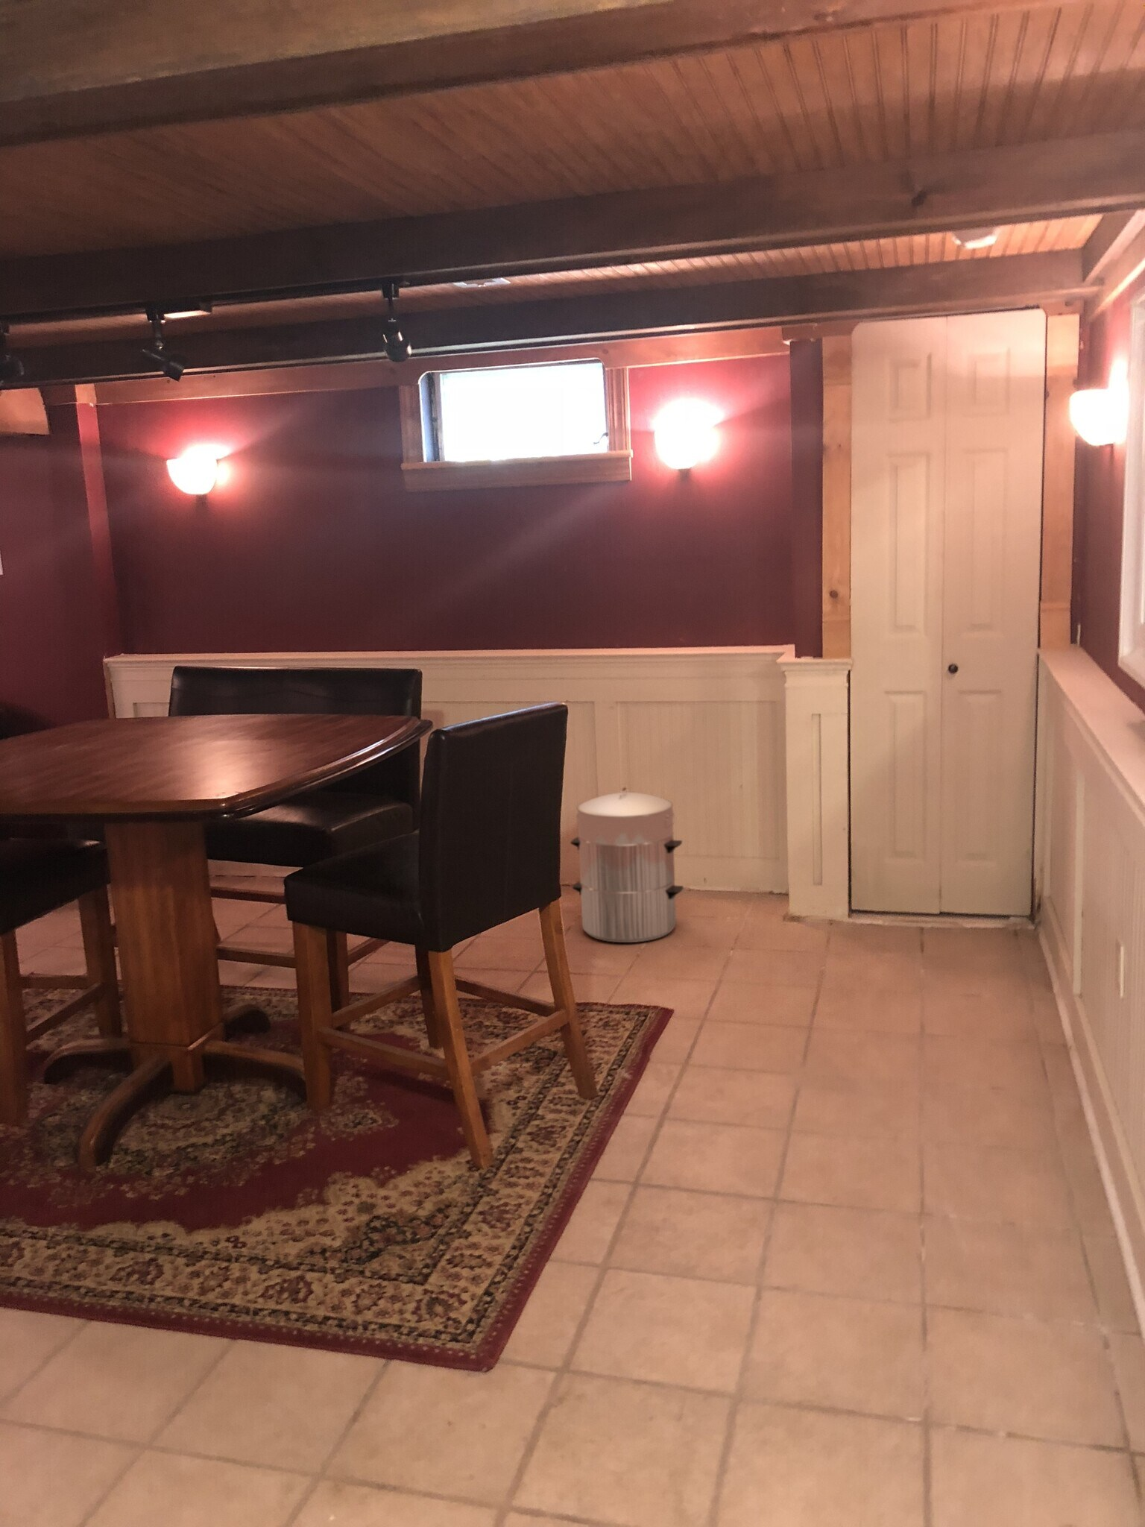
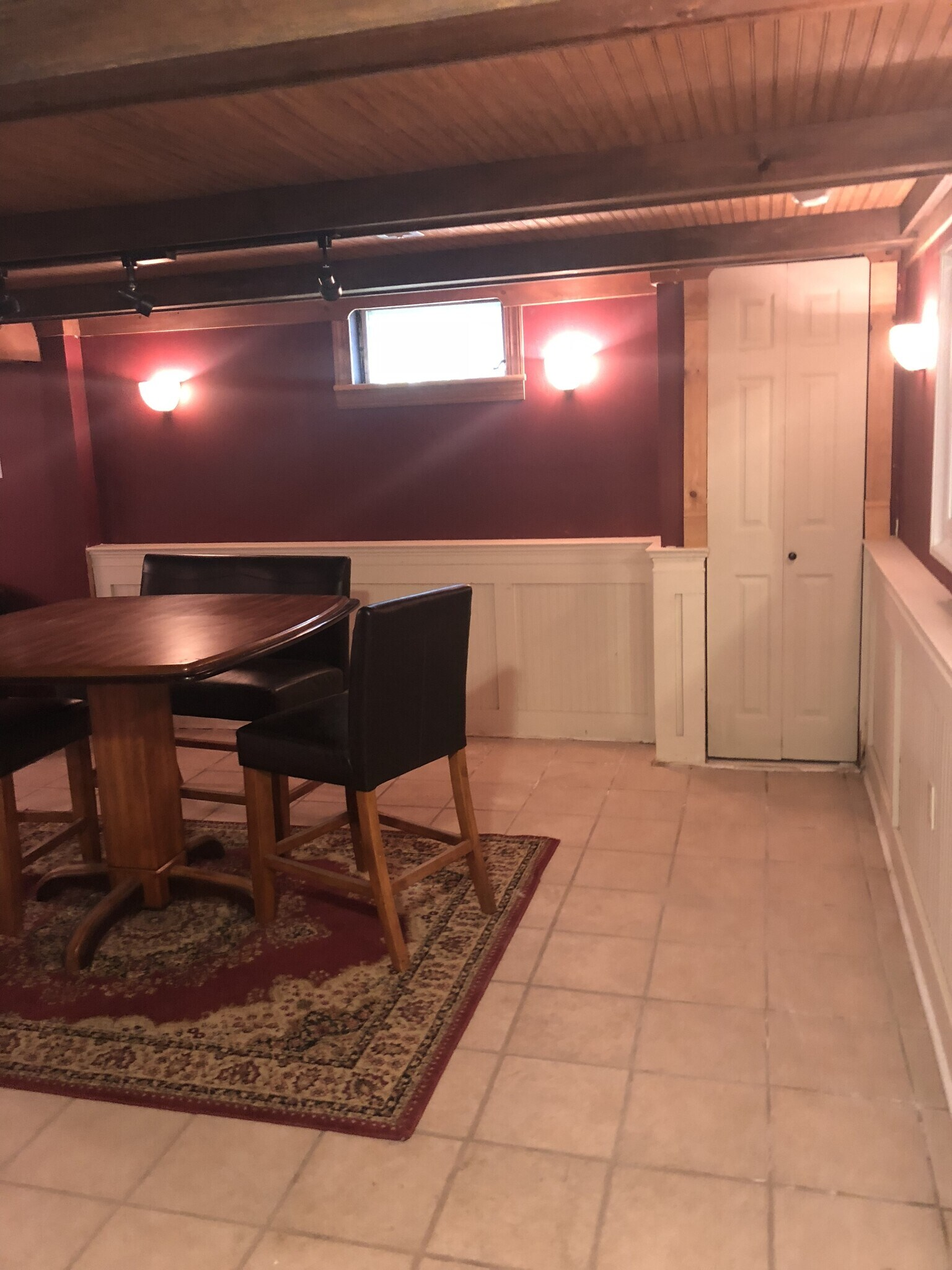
- waste bin (627, 858)
